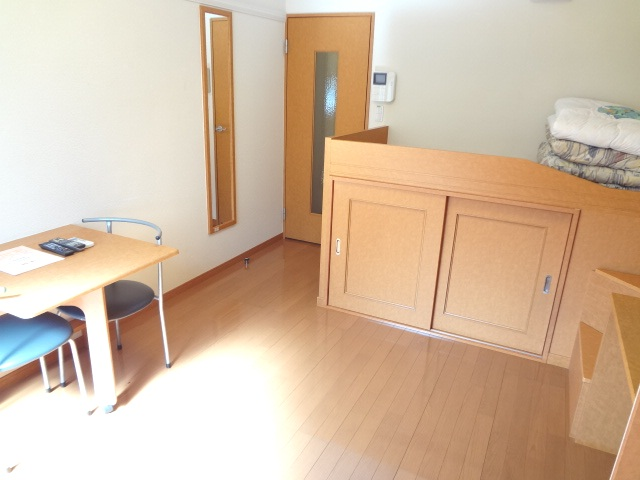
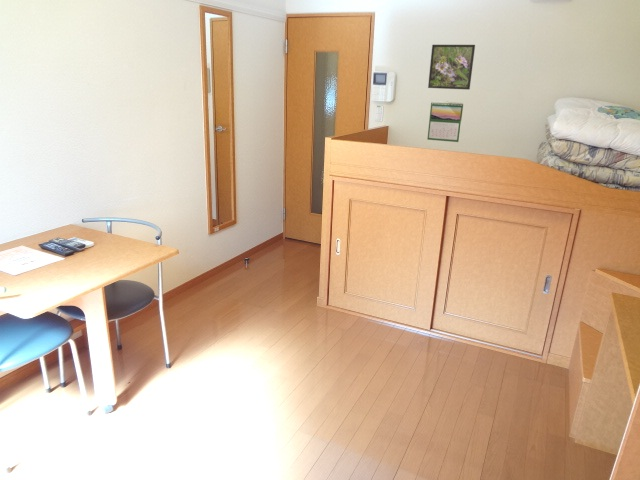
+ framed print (450, 67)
+ calendar (445, 121)
